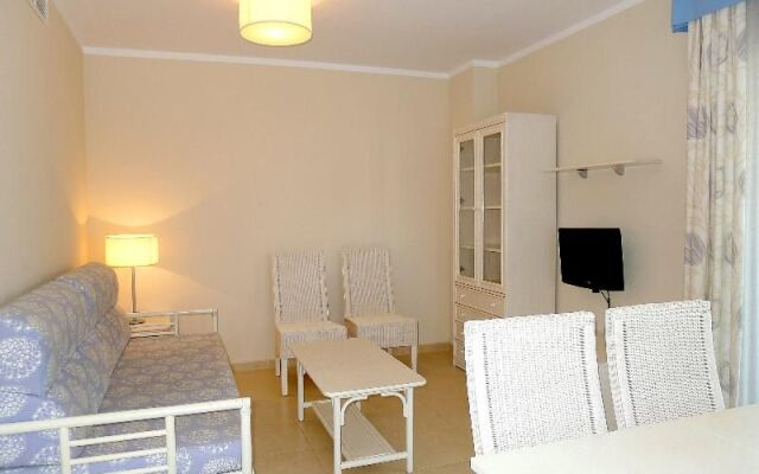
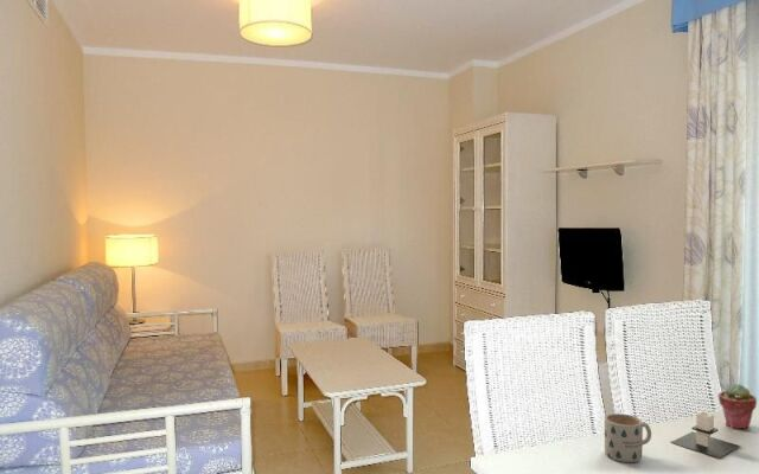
+ mug (629, 436)
+ potted succulent (736, 404)
+ architectural model (704, 429)
